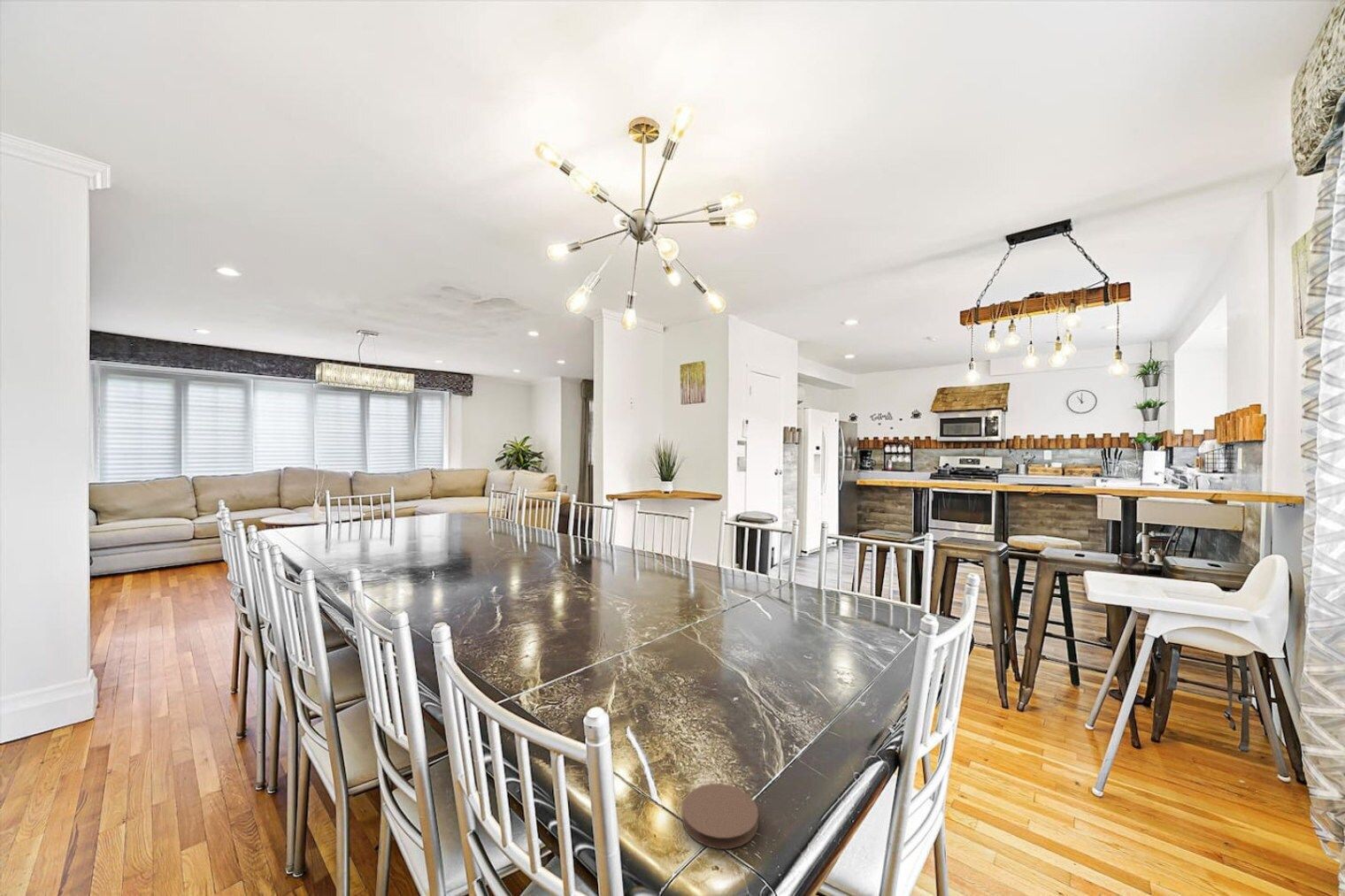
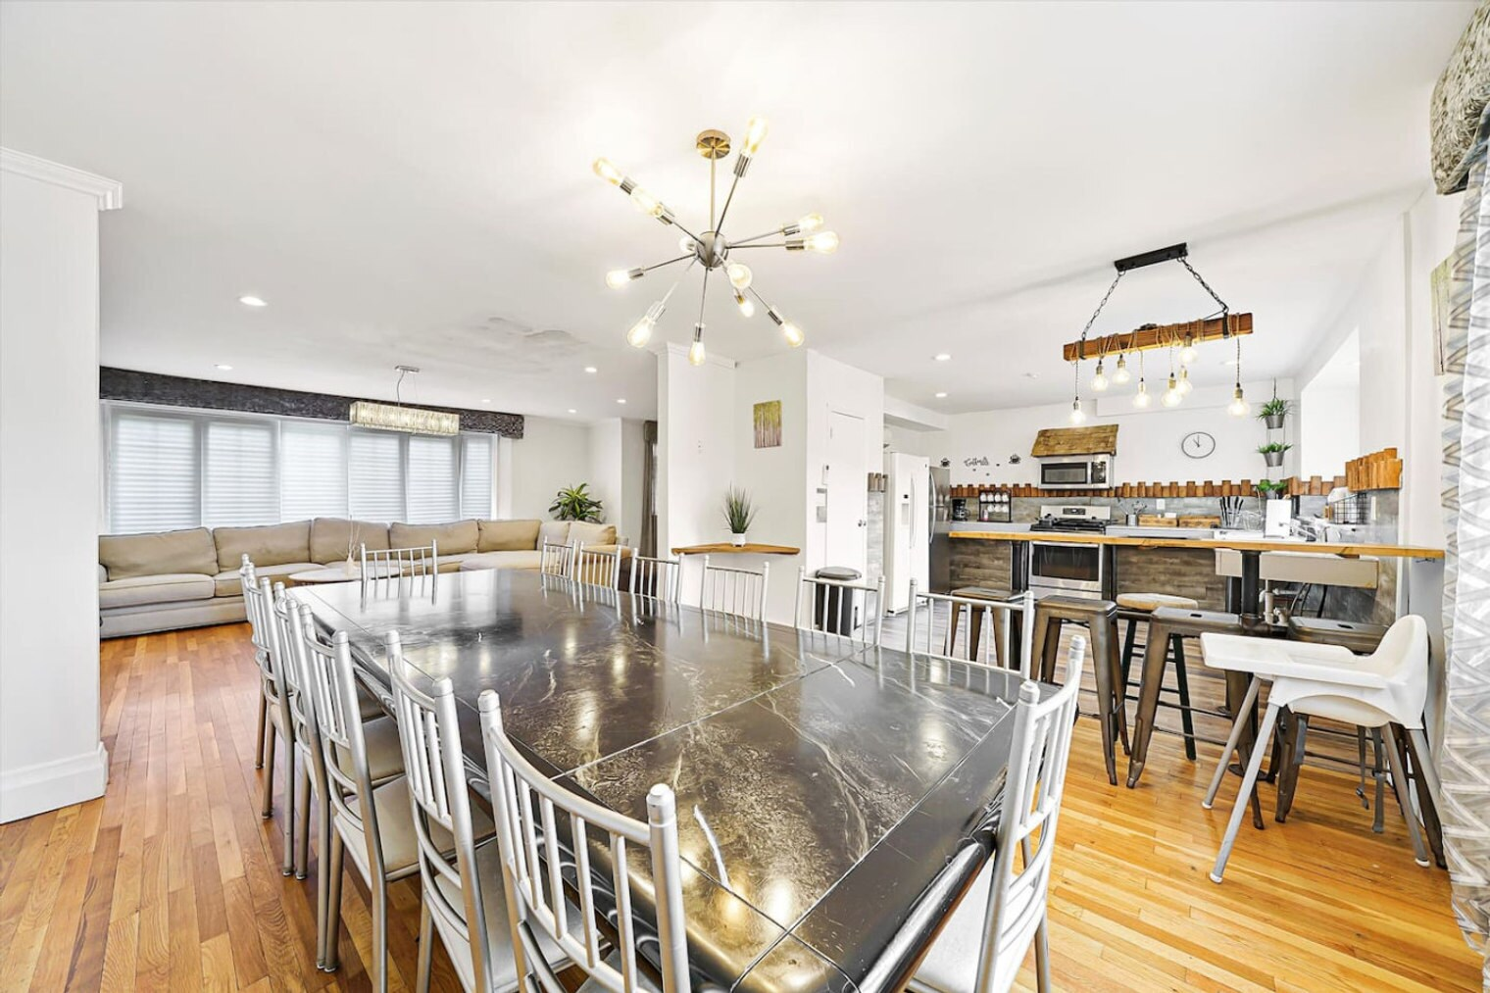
- coaster (719, 814)
